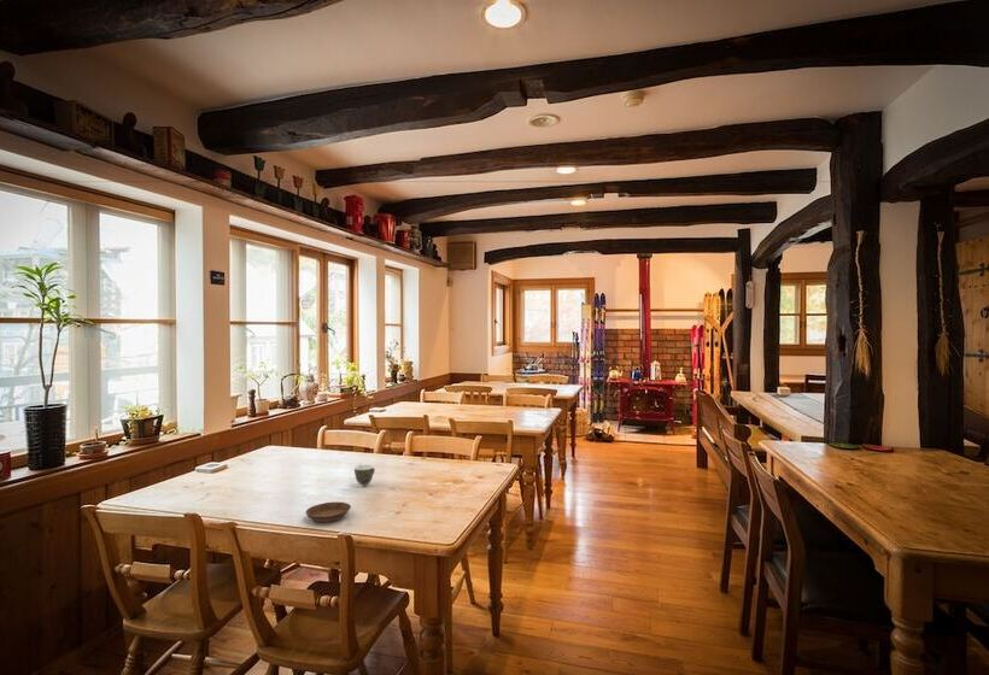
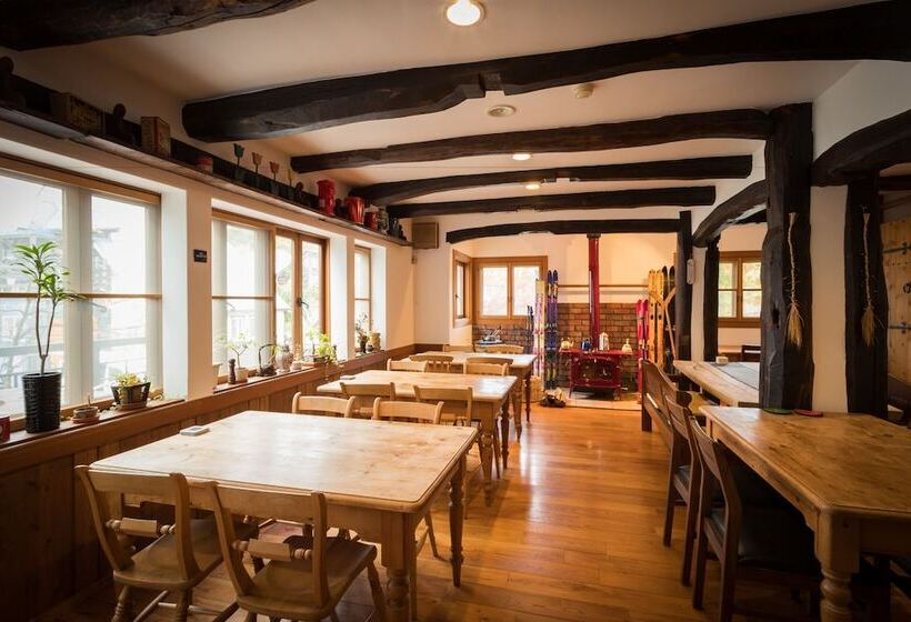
- teacup (365, 472)
- saucer (328, 512)
